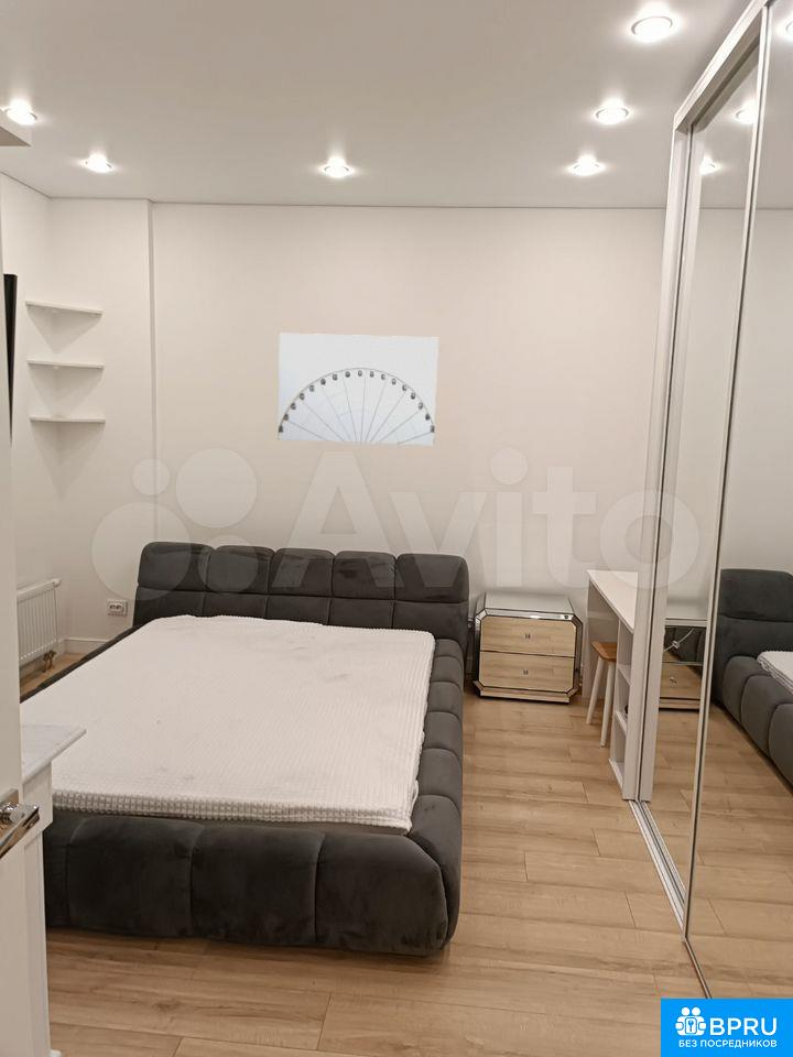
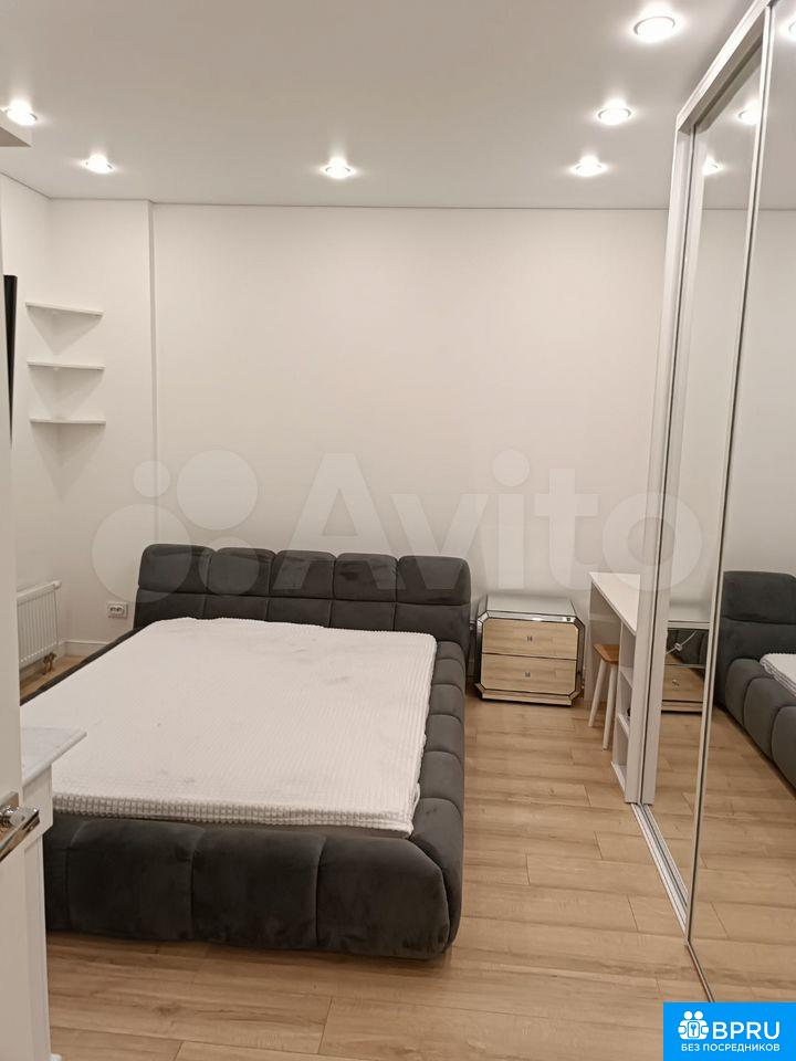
- wall art (357, 389)
